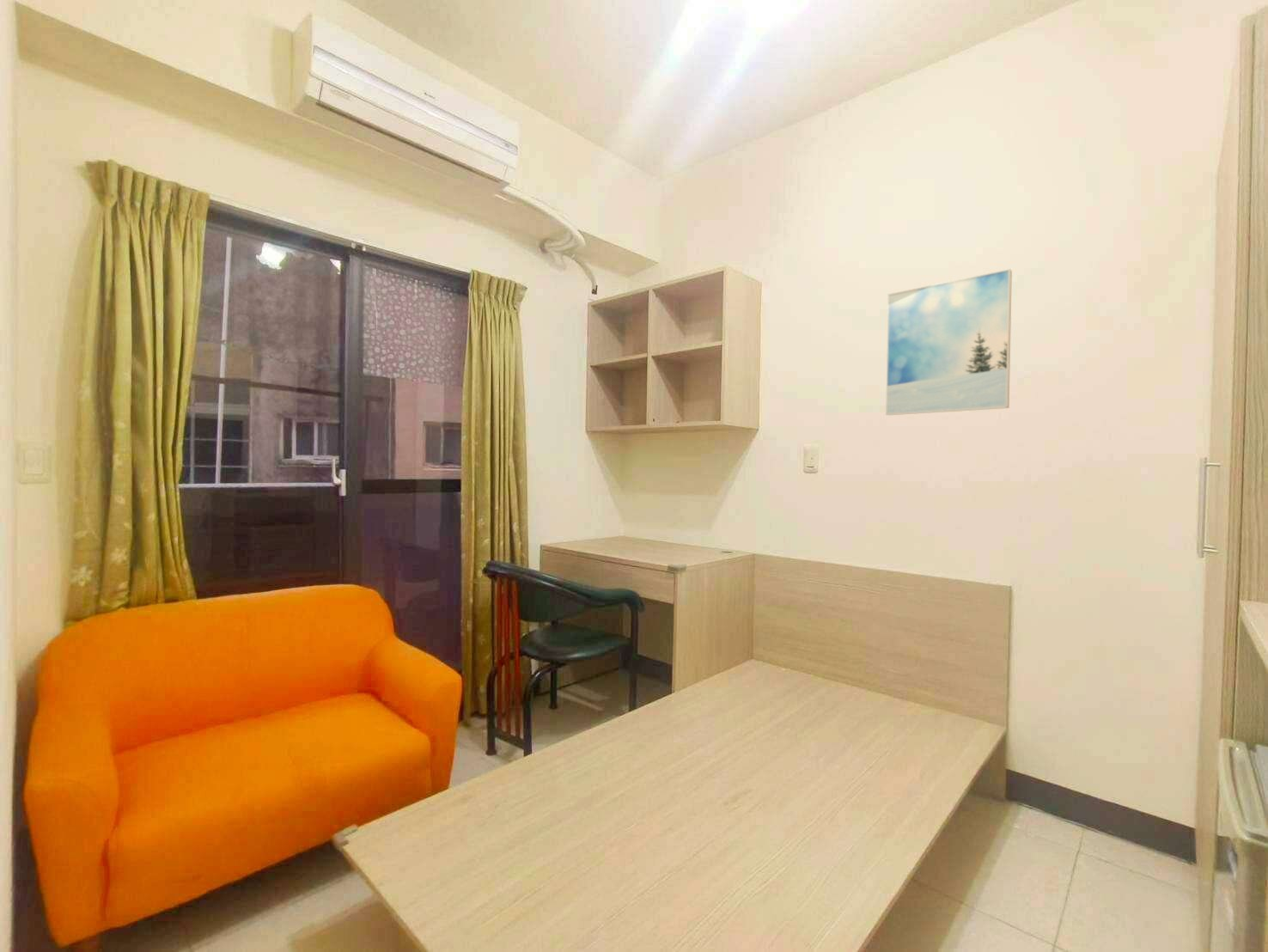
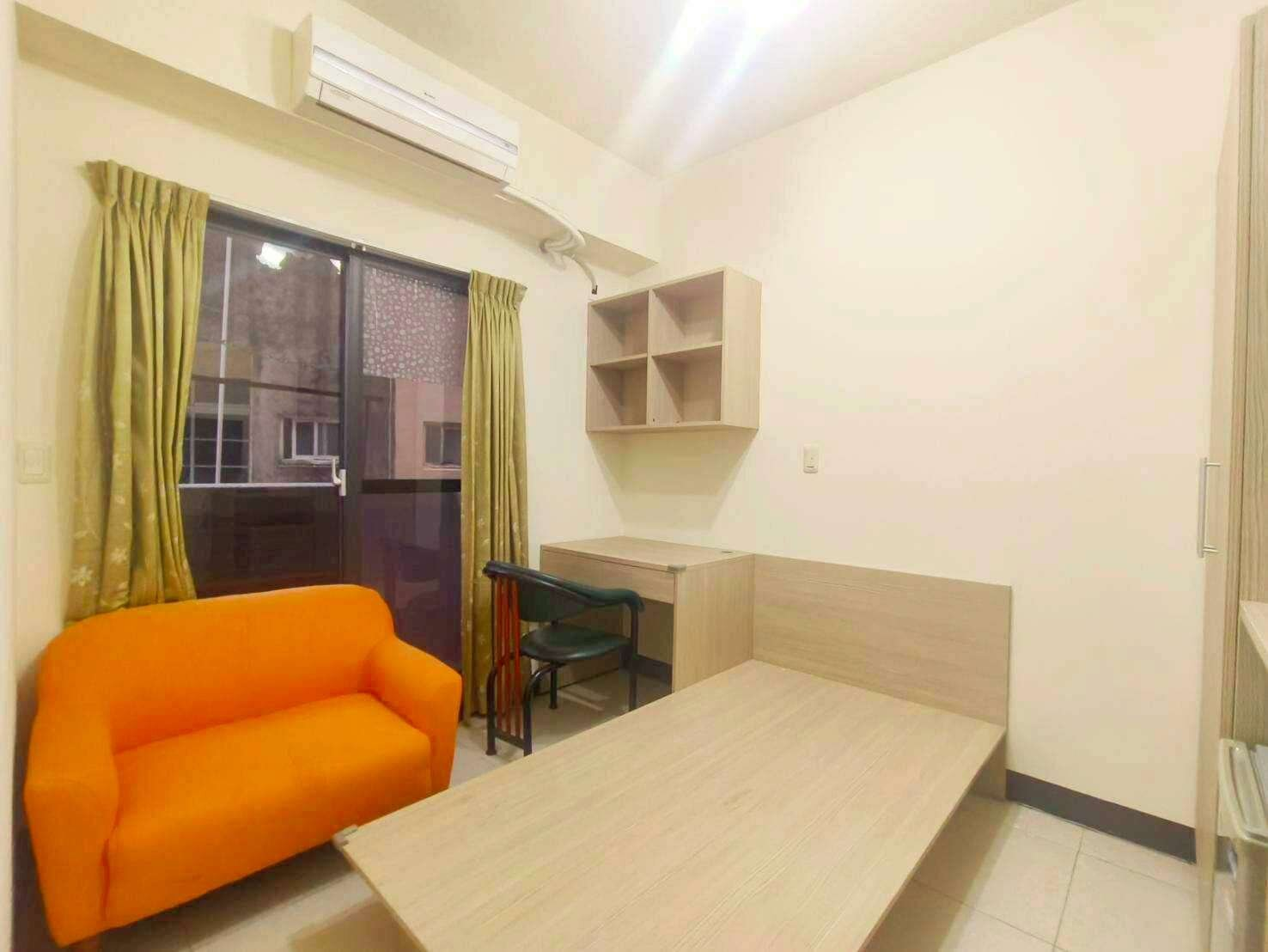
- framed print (944, 347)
